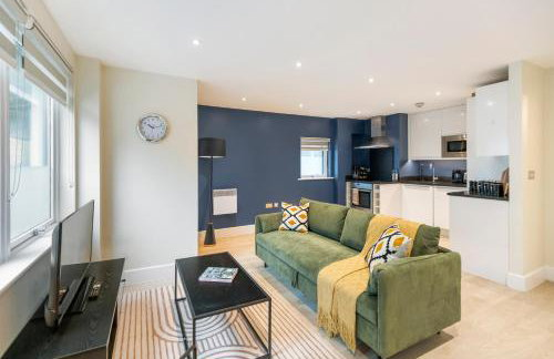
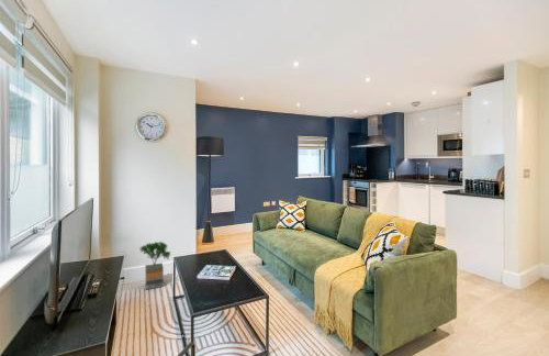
+ potted tree (155, 263)
